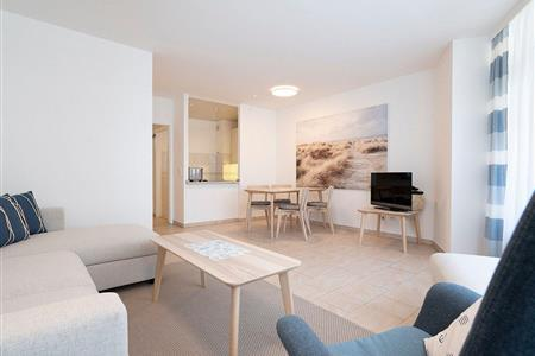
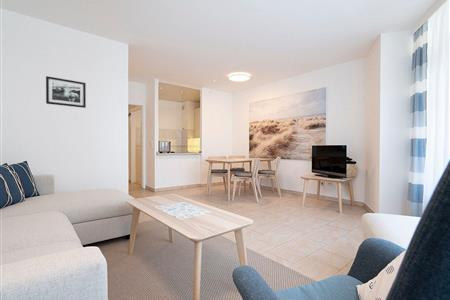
+ picture frame (66, 92)
